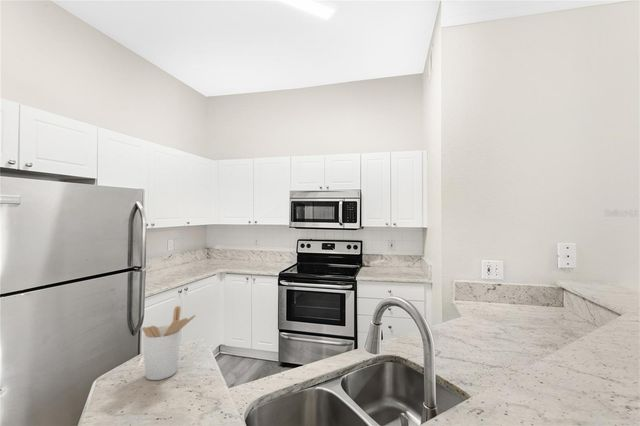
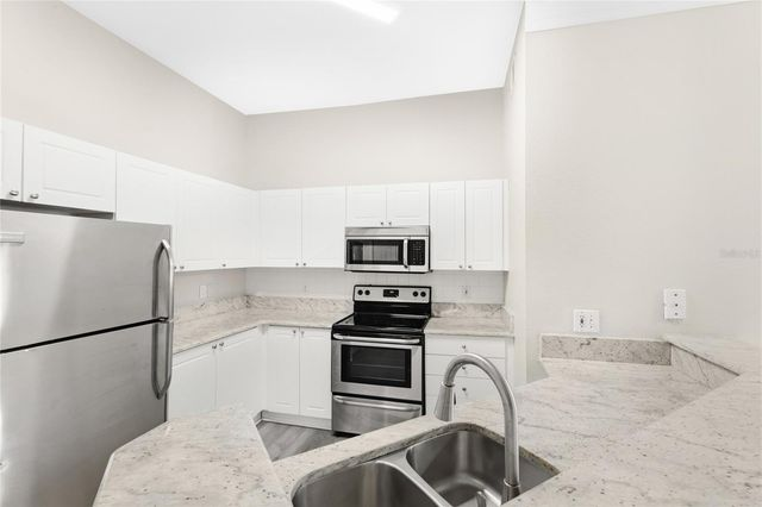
- utensil holder (168, 342)
